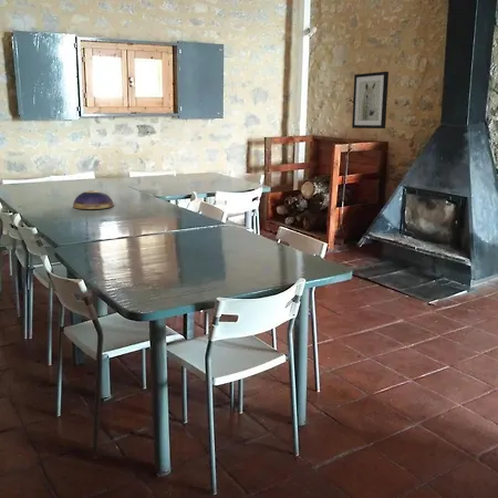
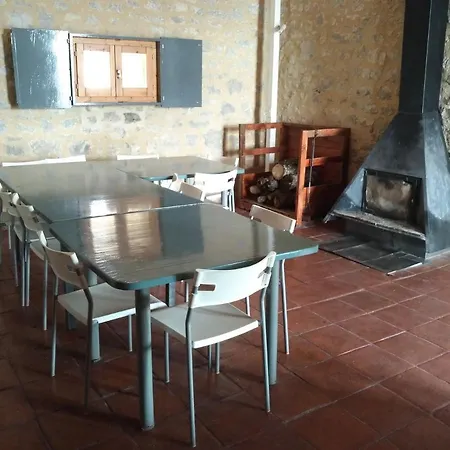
- wall art (370, 101)
- decorative bowl (93, 198)
